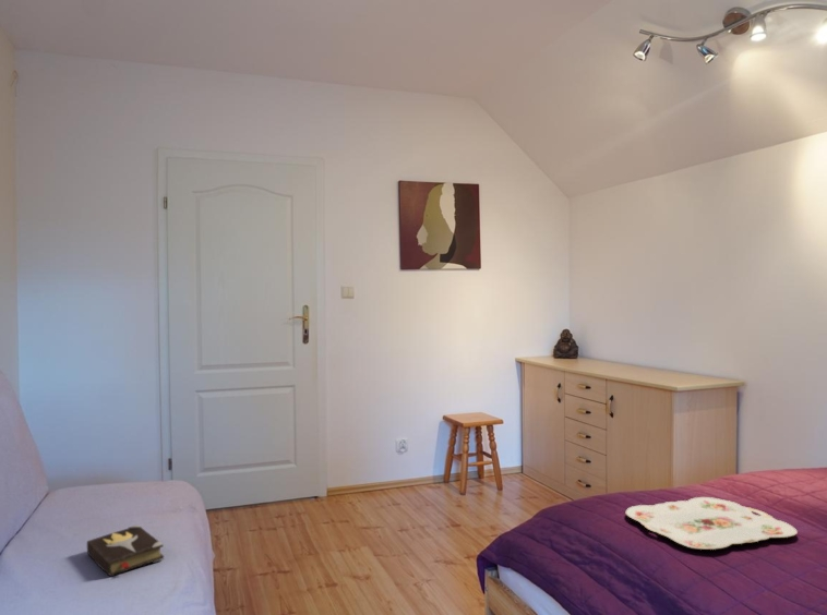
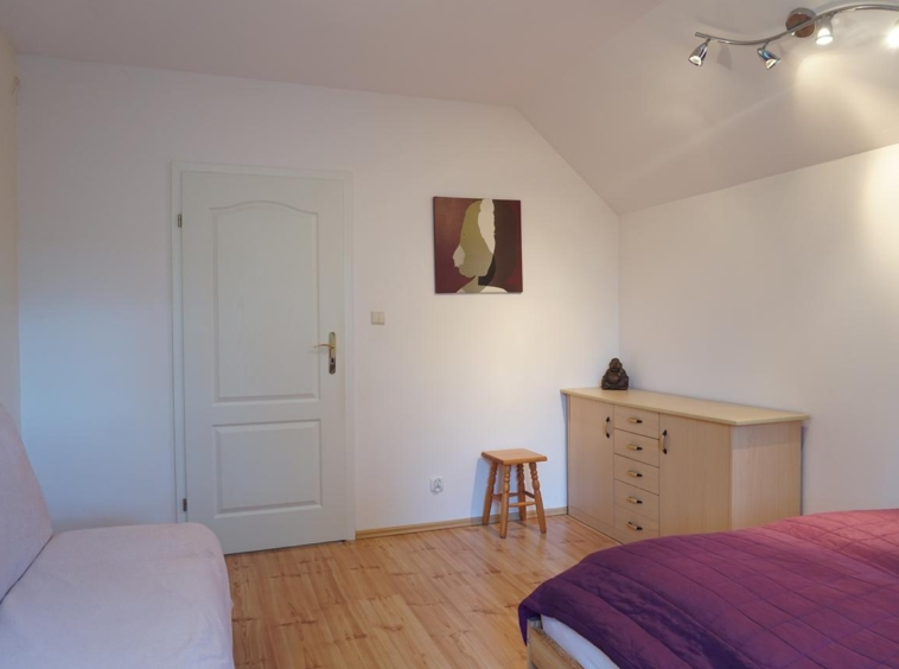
- serving tray (707, 522)
- hardback book (124, 547)
